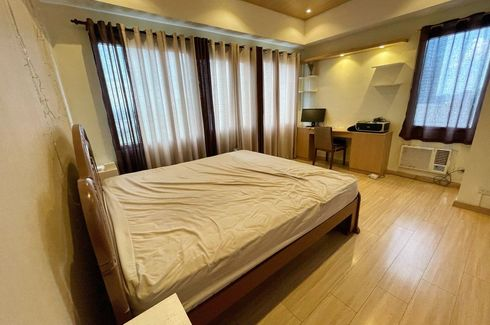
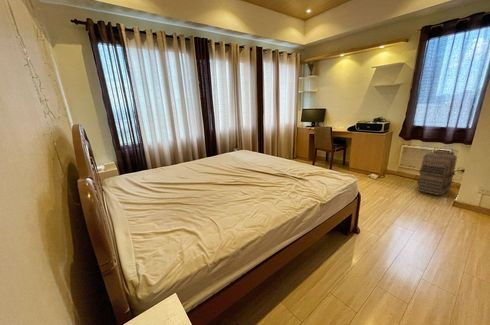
+ backpack (435, 172)
